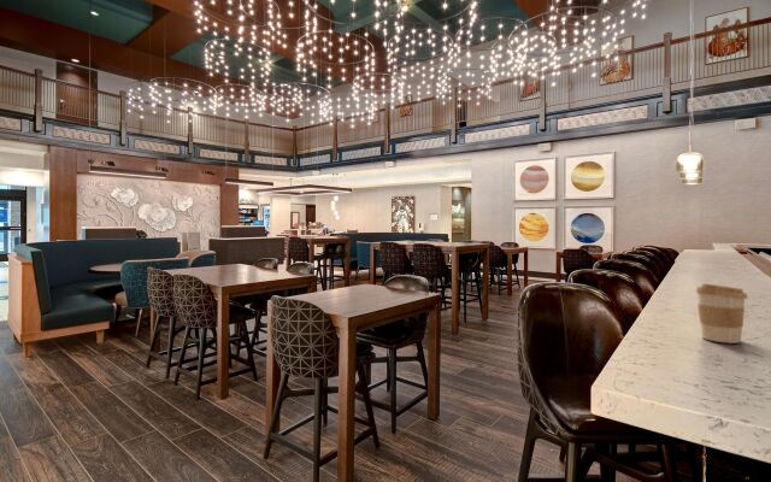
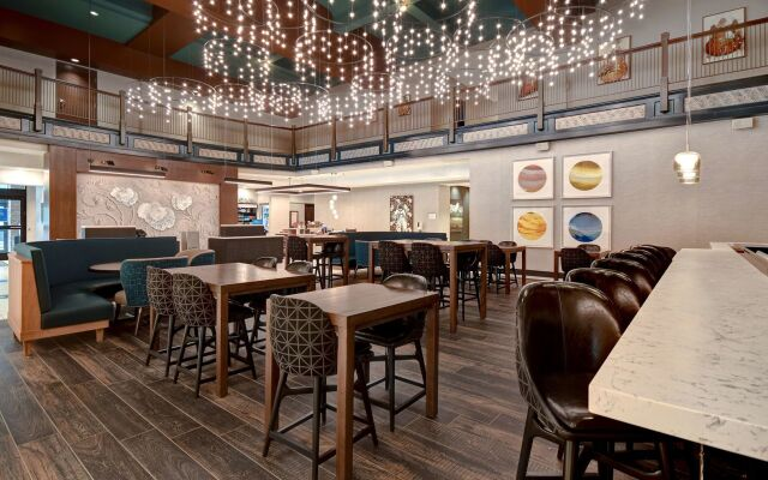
- coffee cup (720, 311)
